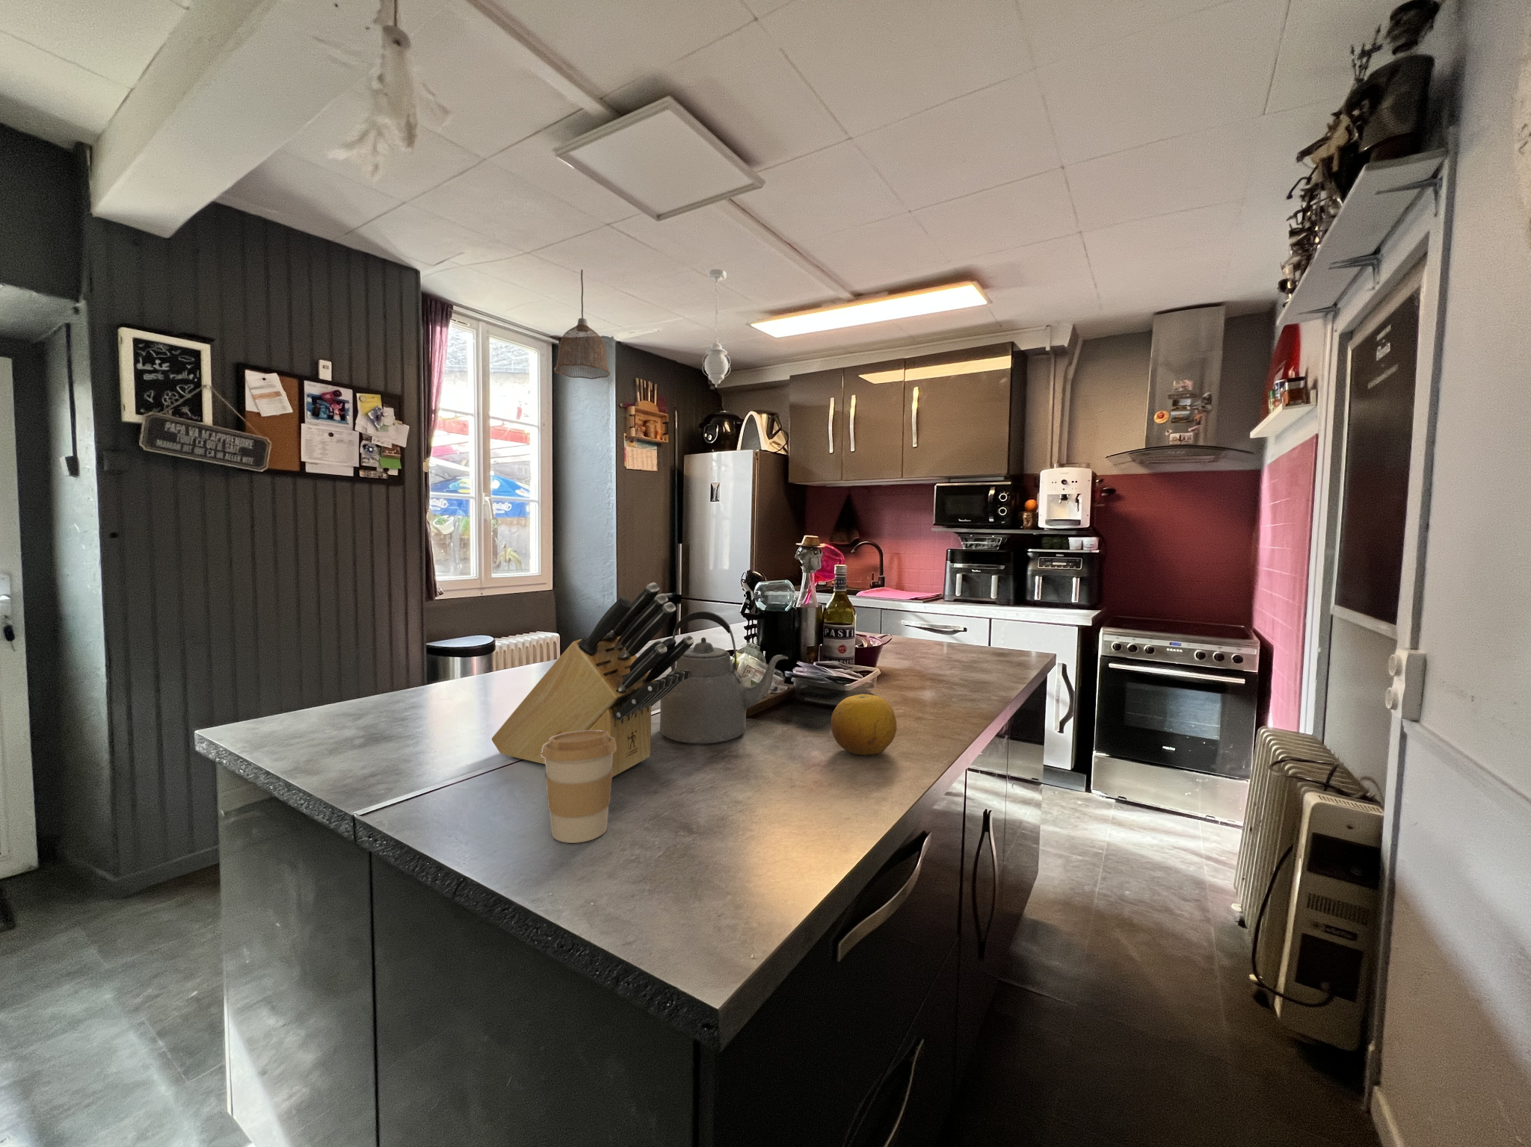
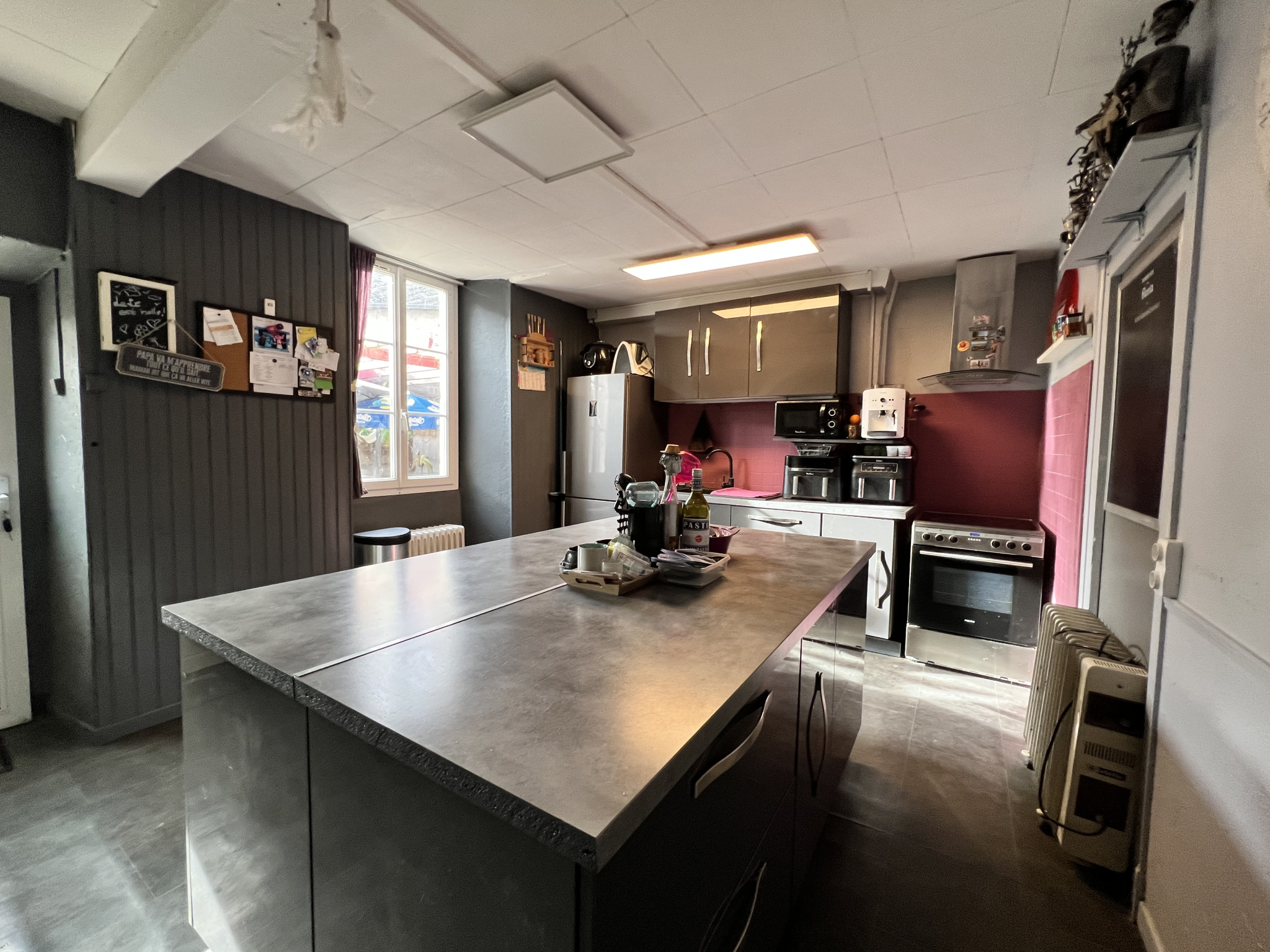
- coffee cup (580, 781)
- kettle (723, 672)
- pendant light (716, 331)
- pendant lamp (581, 322)
- fruit (863, 724)
- knife block (591, 672)
